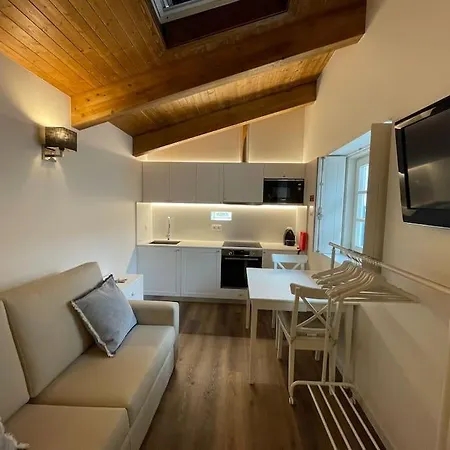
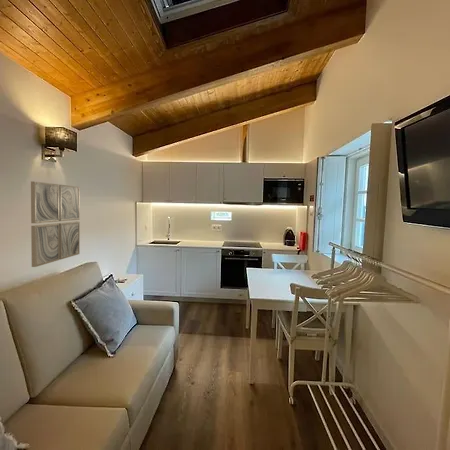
+ wall art (58, 223)
